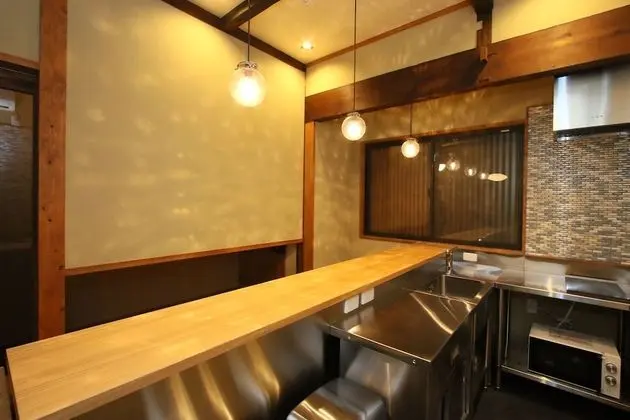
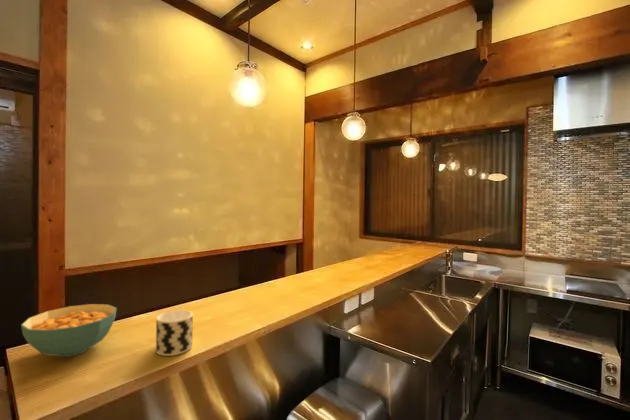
+ cup (172, 330)
+ cereal bowl (72, 333)
